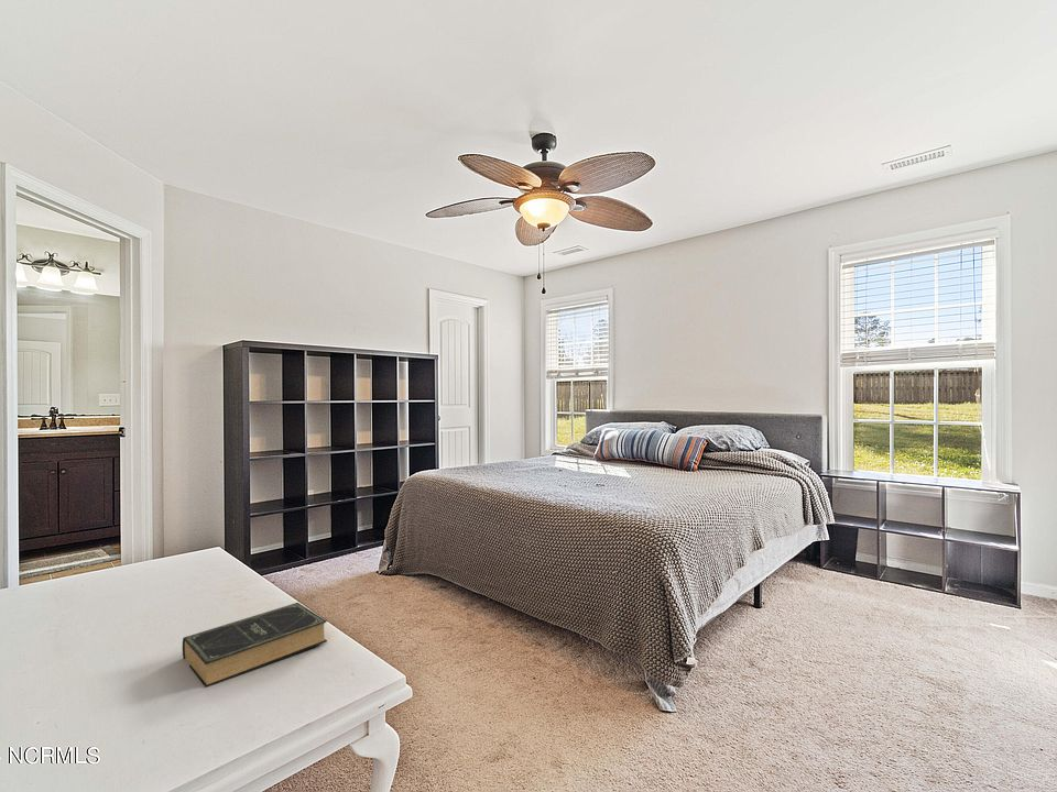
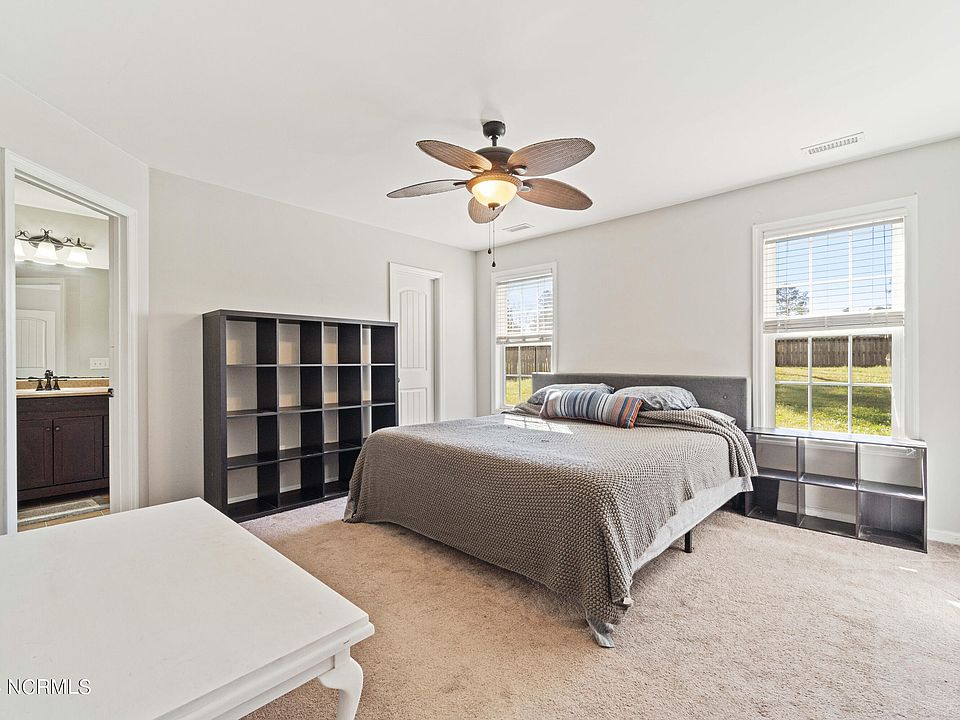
- book (257, 639)
